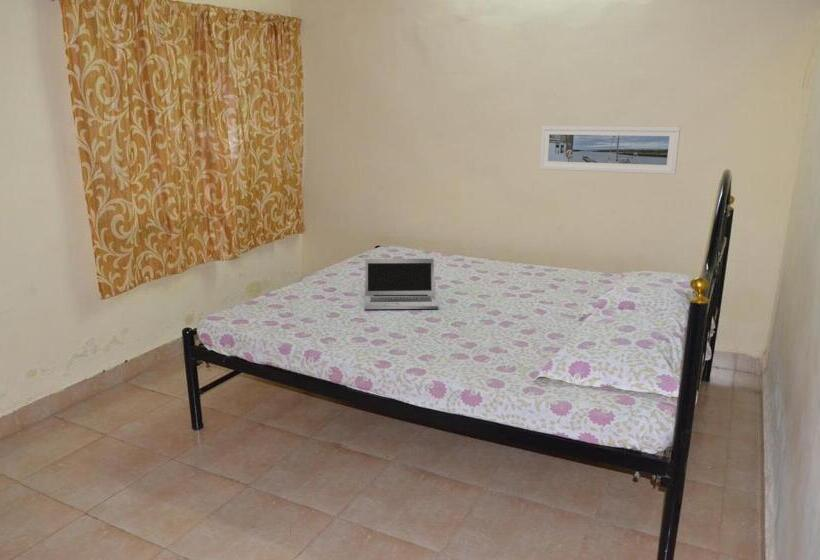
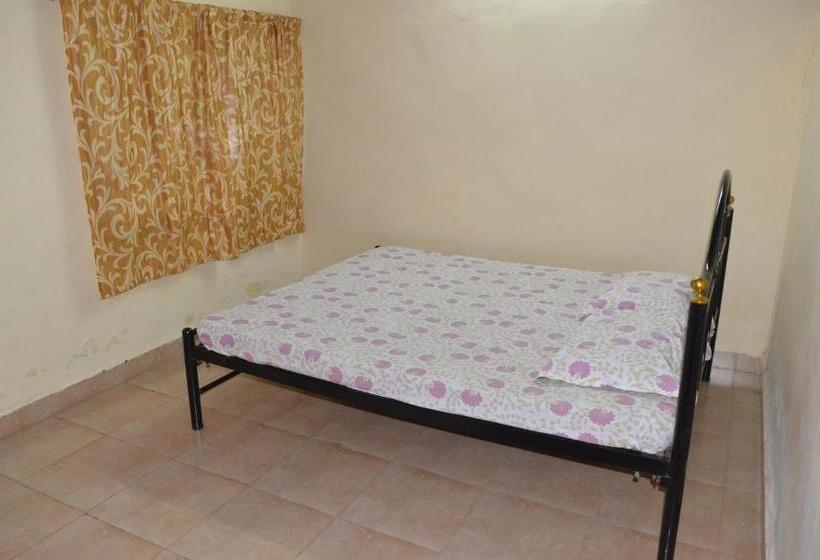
- laptop (400, 283)
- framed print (606, 149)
